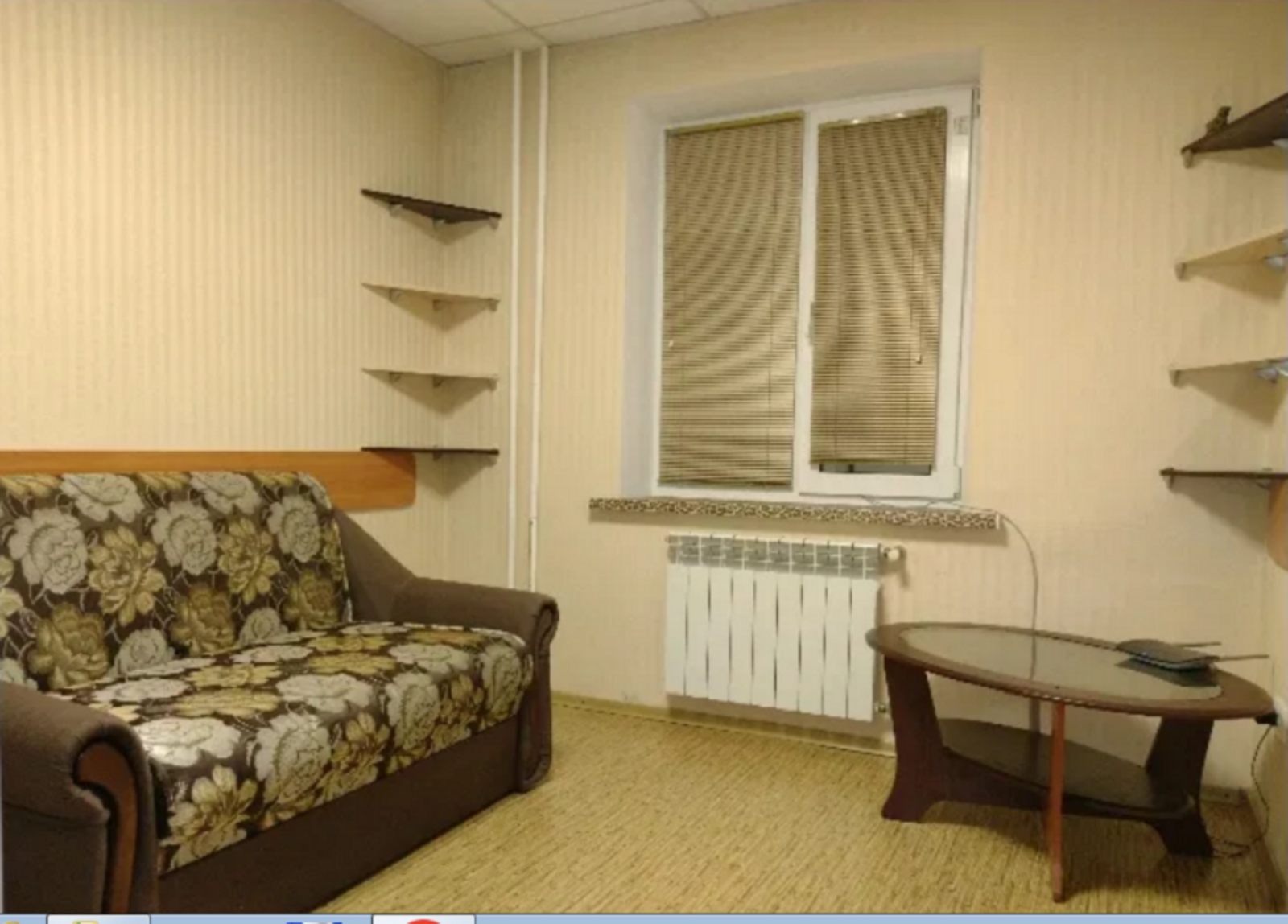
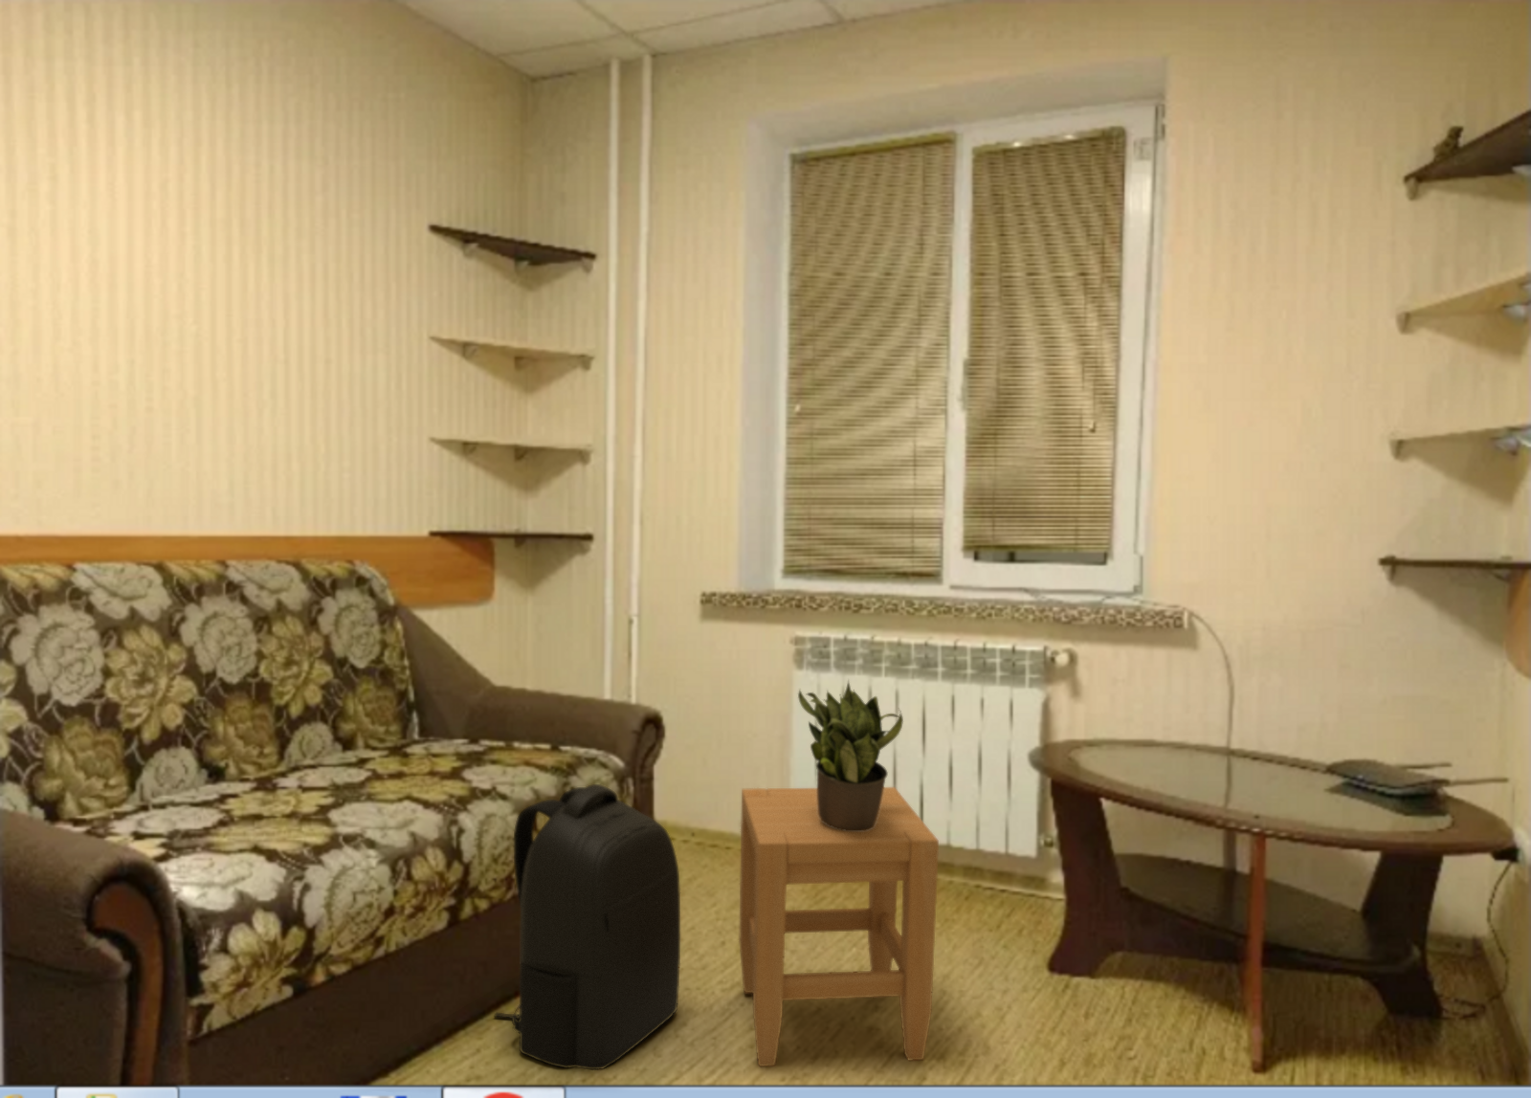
+ stool (830, 917)
+ backpack (584, 904)
+ potted plant (851, 745)
